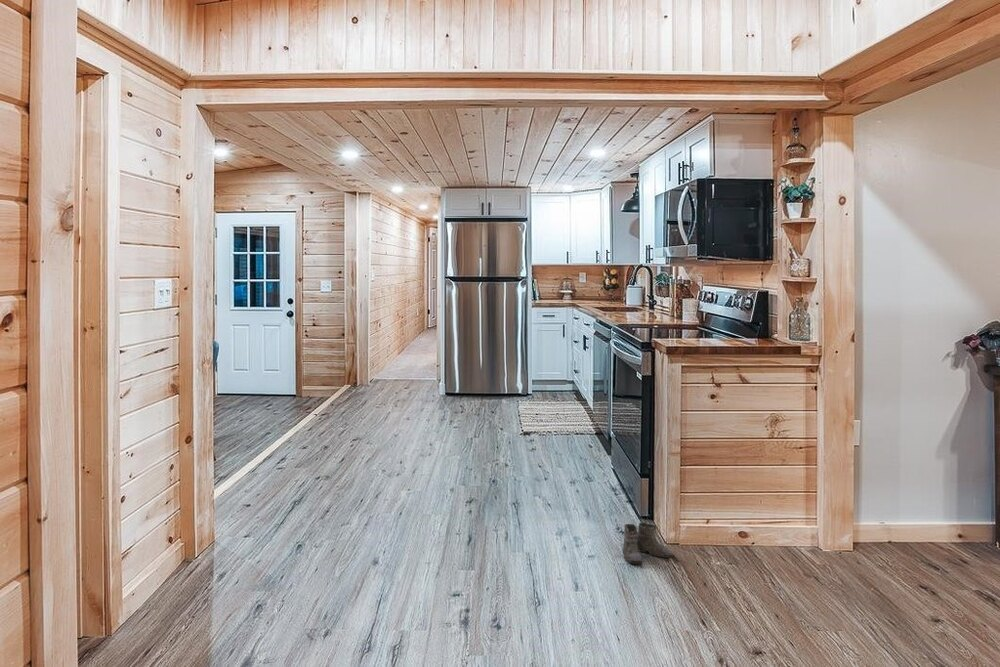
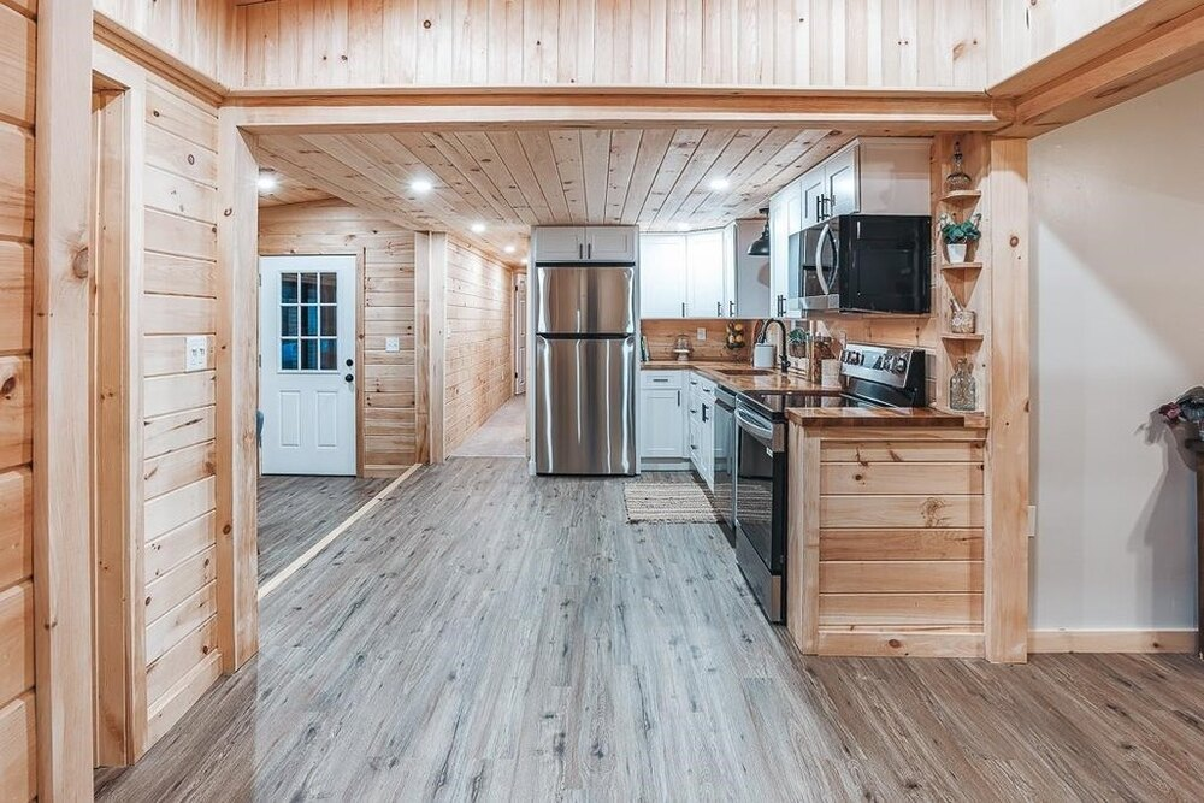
- boots (642, 541)
